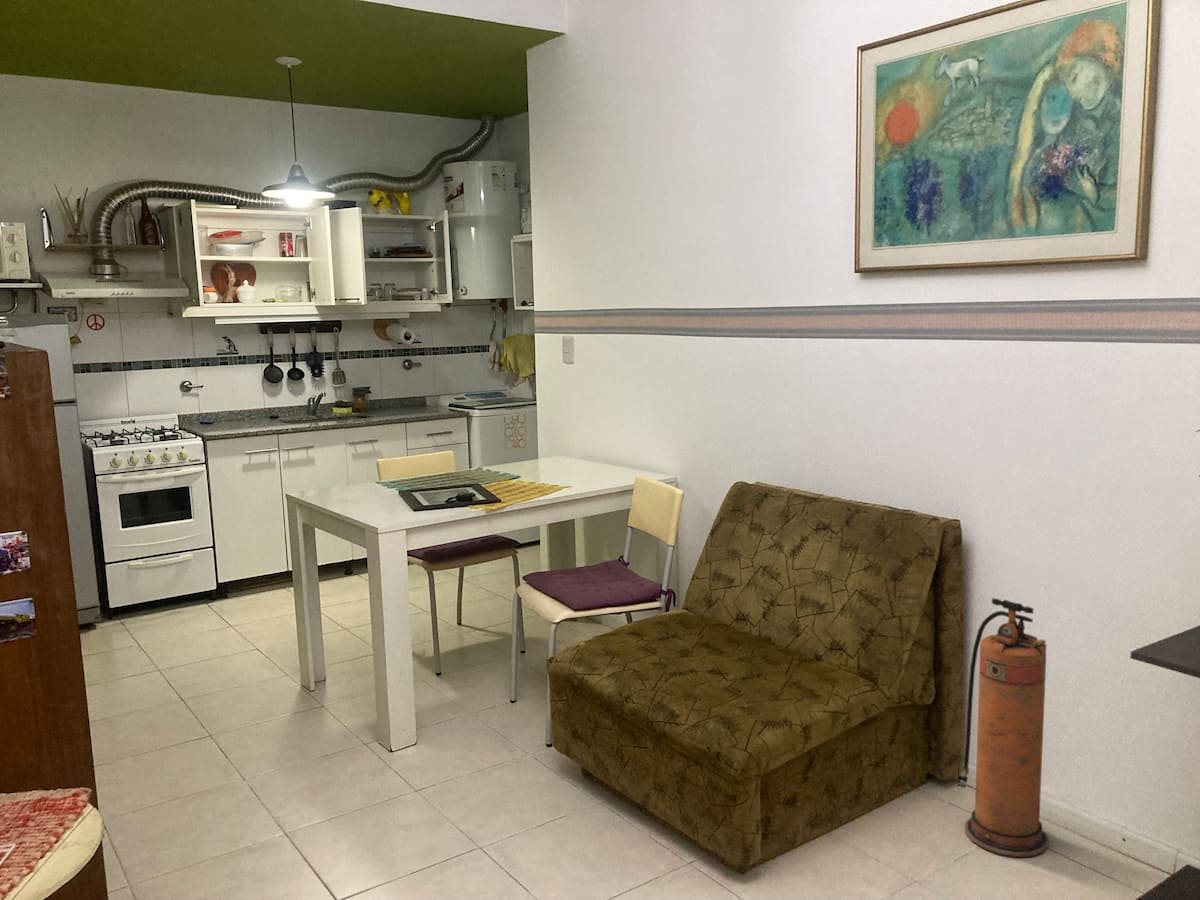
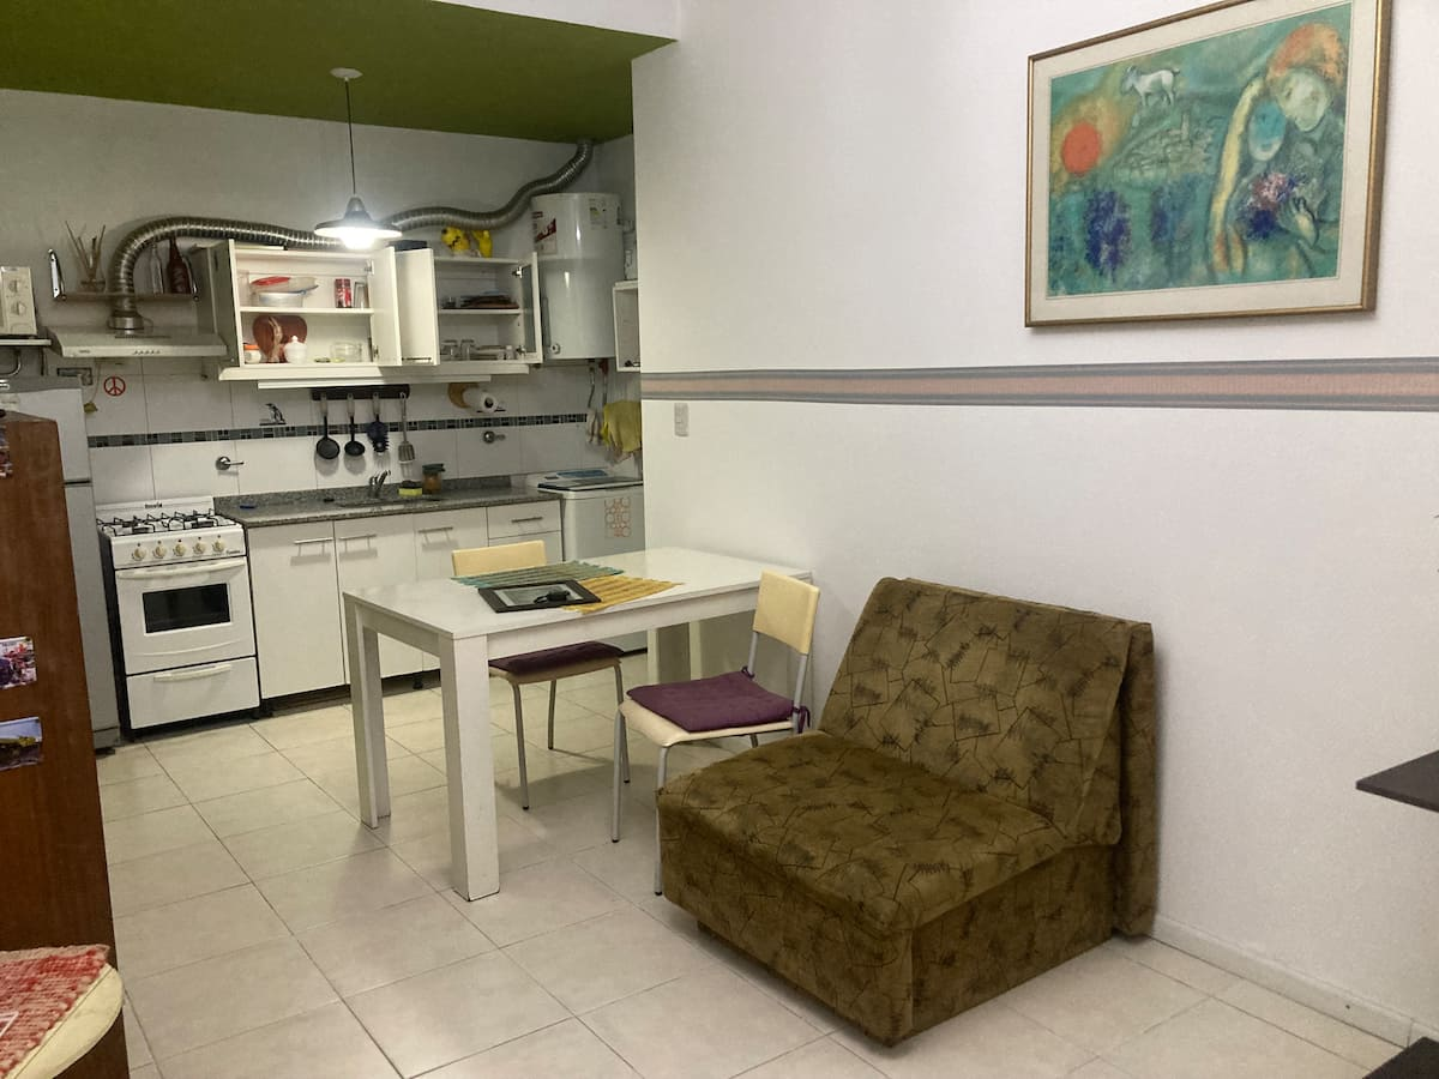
- fire extinguisher (1009, 719)
